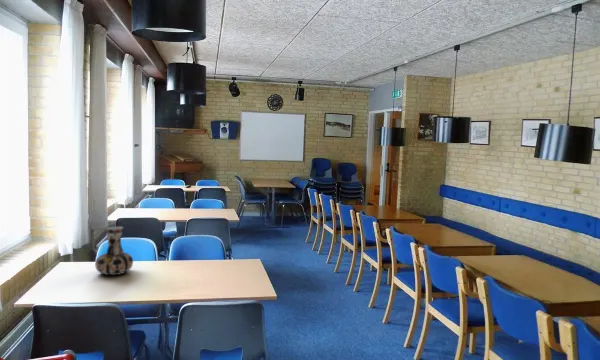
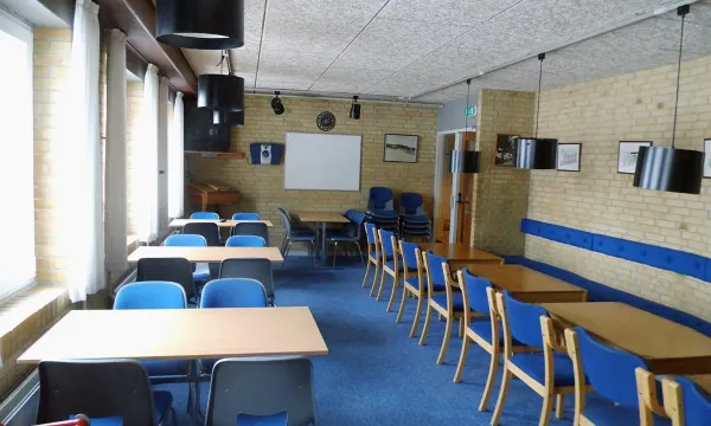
- vase (114, 250)
